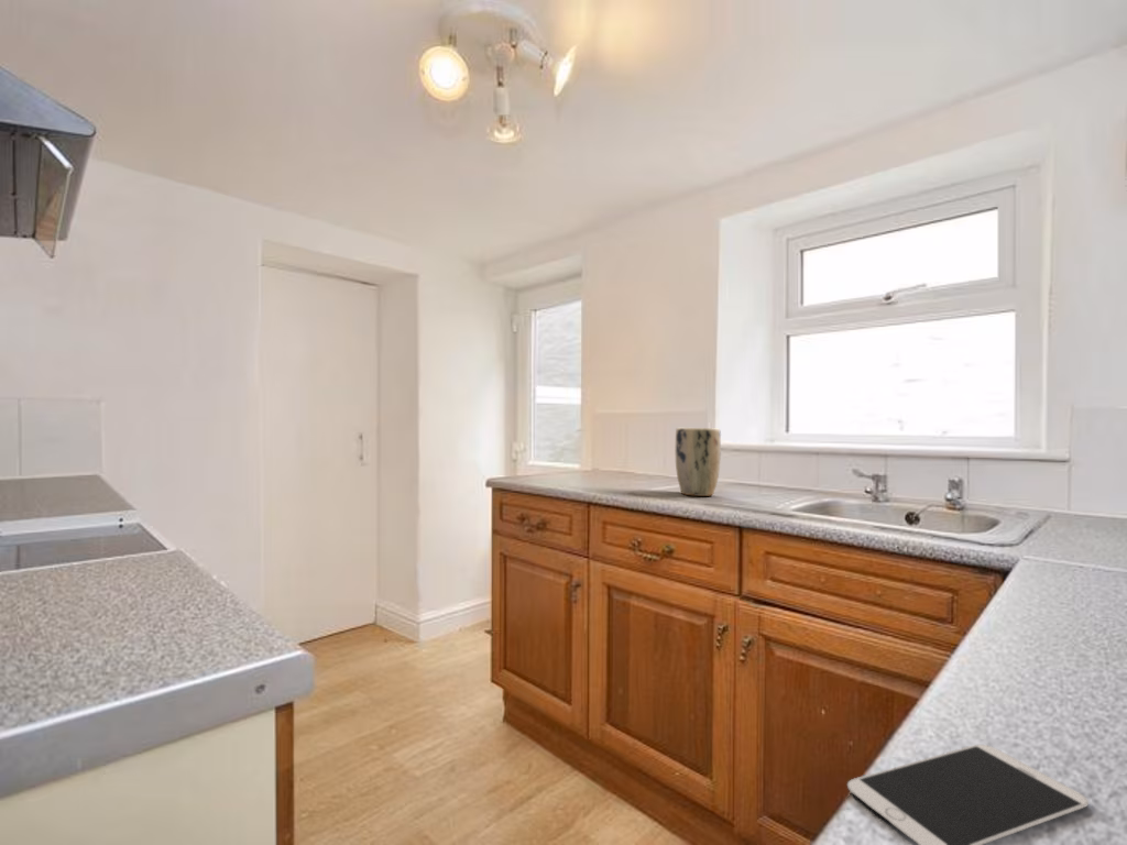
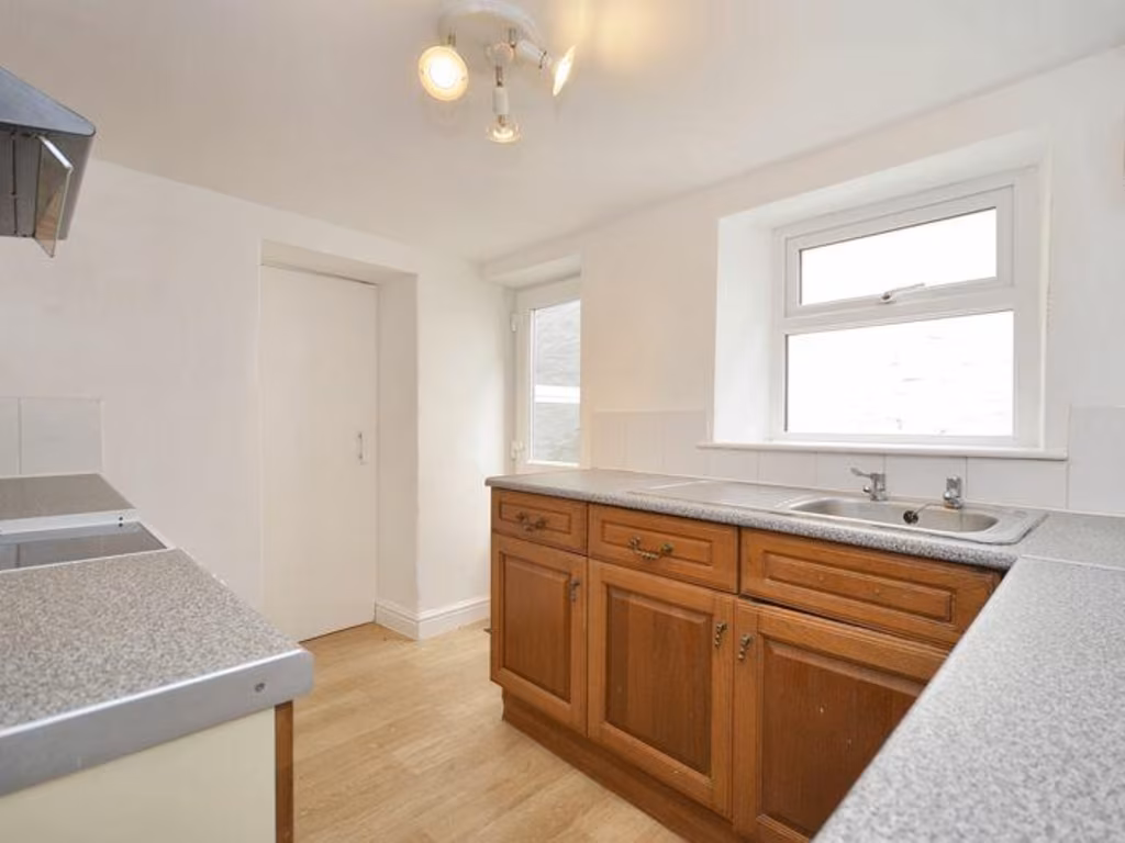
- plant pot (697, 461)
- smartphone (964, 792)
